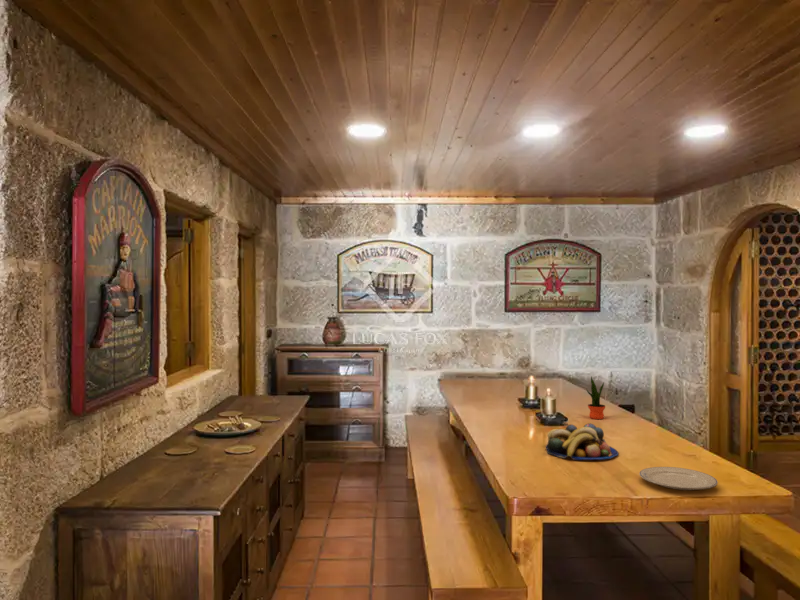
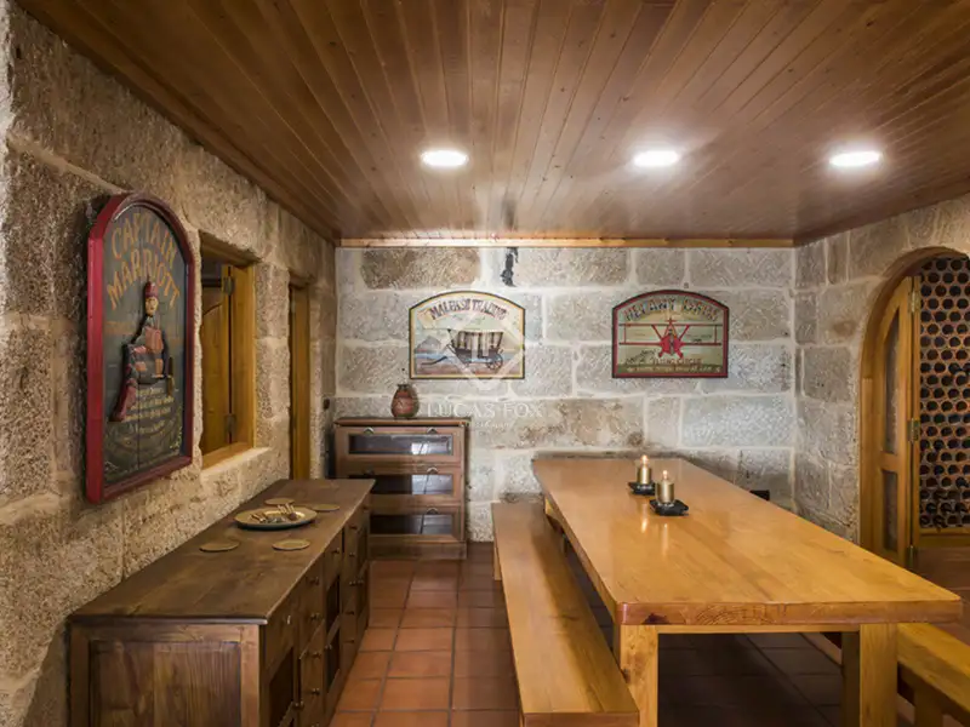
- chinaware (677, 479)
- potted plant (594, 397)
- fruit bowl (581, 438)
